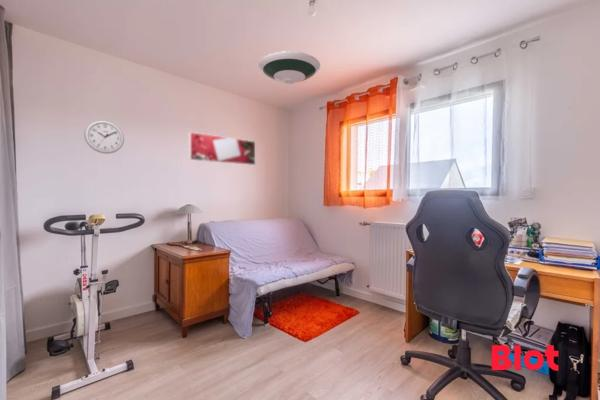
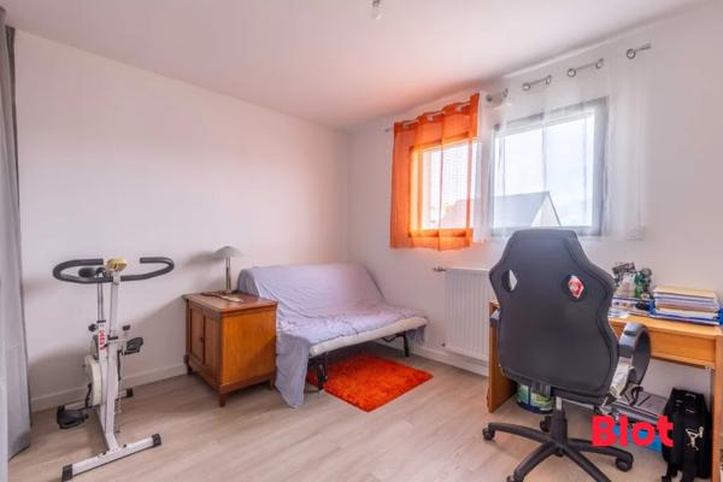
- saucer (289, 74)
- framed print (225, 149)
- wall clock (105, 136)
